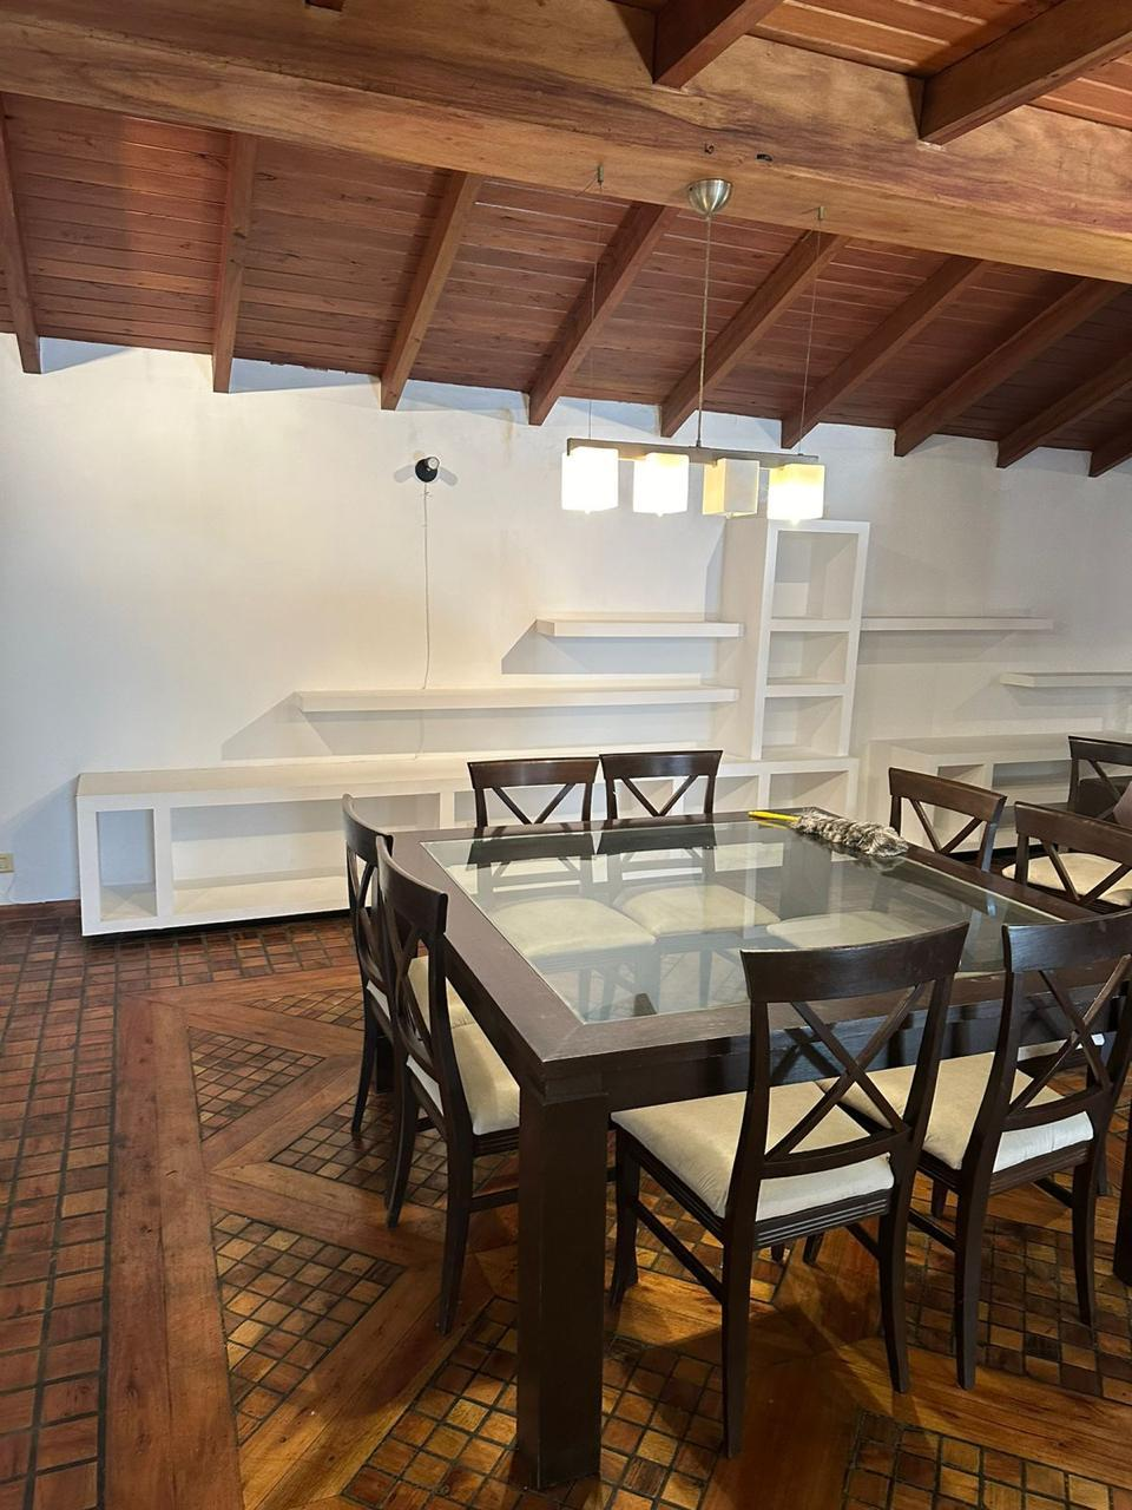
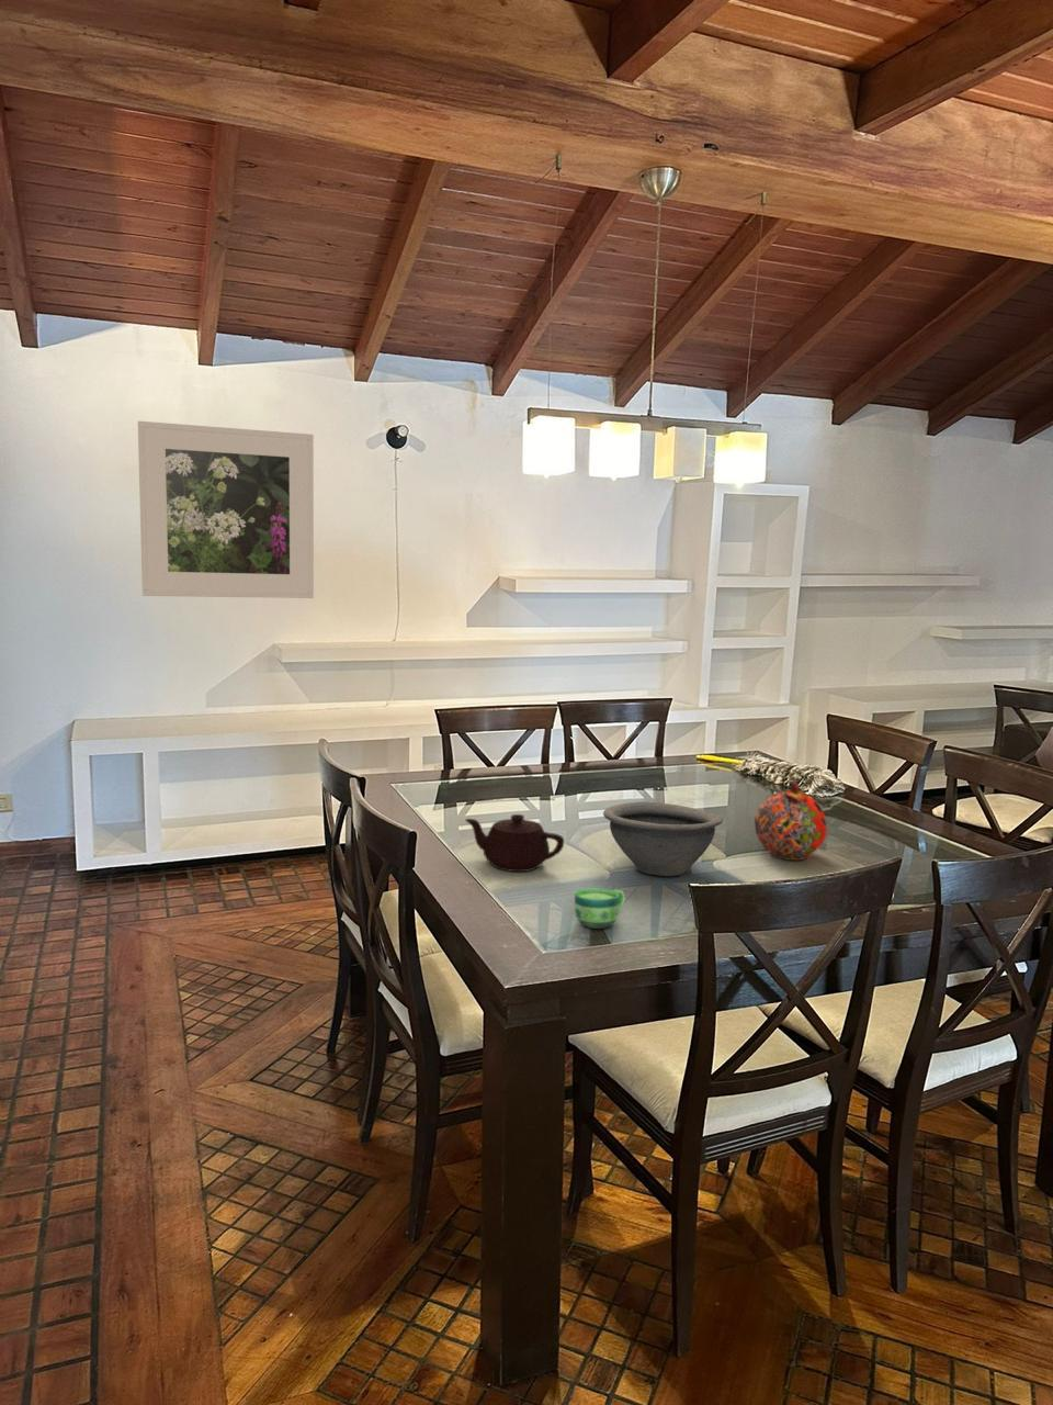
+ teapot (513, 840)
+ bowl (661, 839)
+ decorative ball (791, 818)
+ cup (600, 906)
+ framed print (229, 512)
